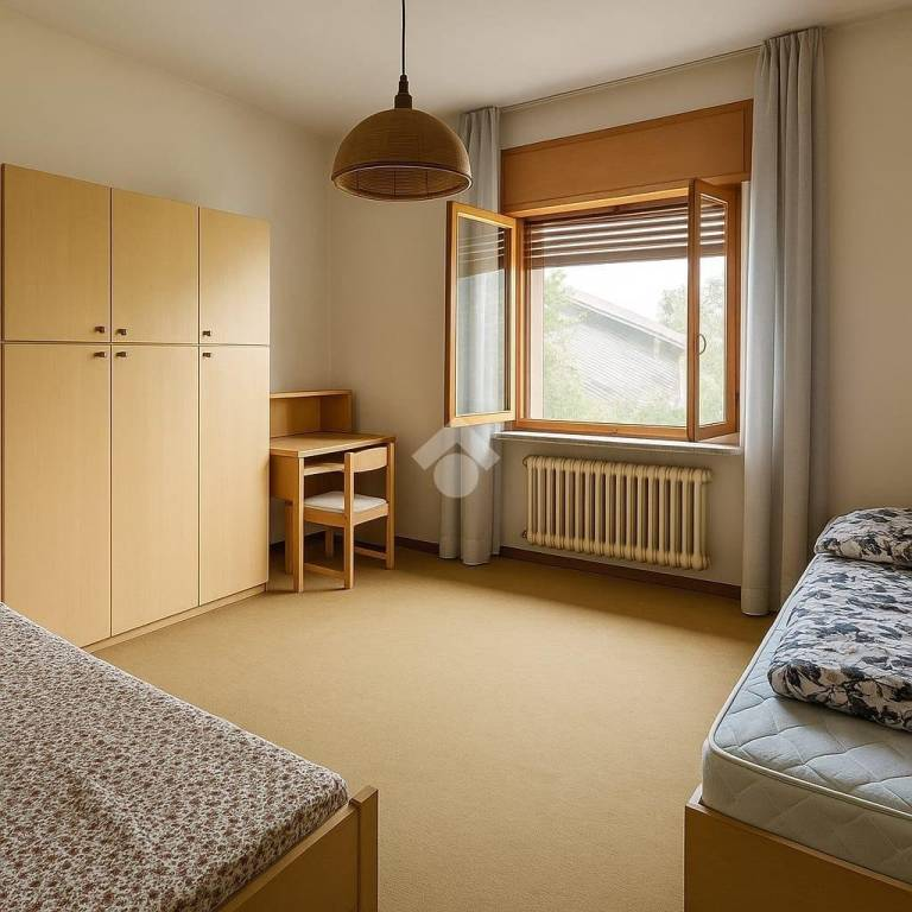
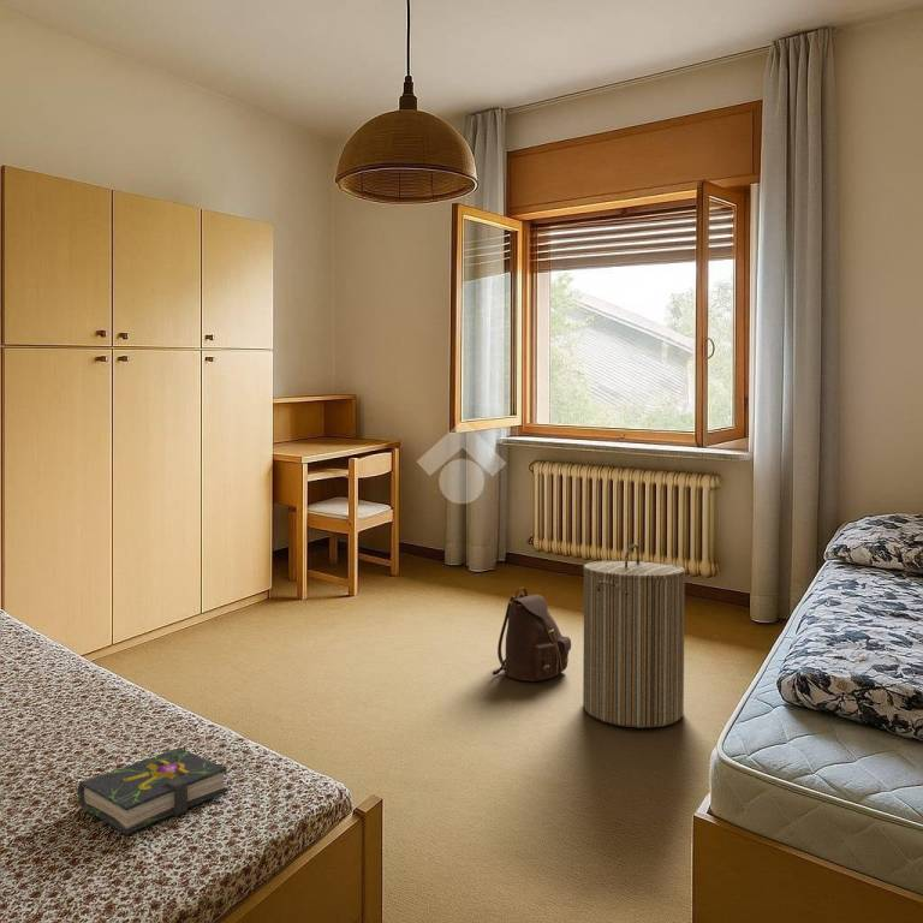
+ backpack (532, 630)
+ book (154, 786)
+ laundry hamper (633, 626)
